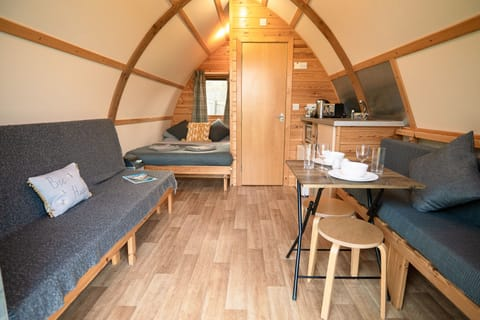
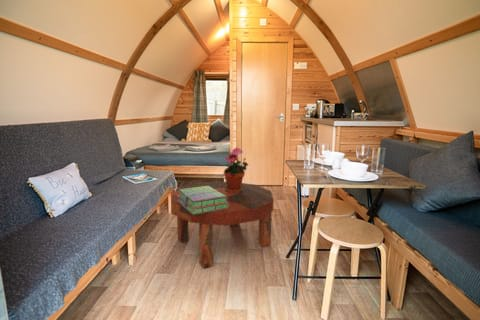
+ stack of books (201, 198)
+ potted plant (234, 168)
+ coffee table (221, 218)
